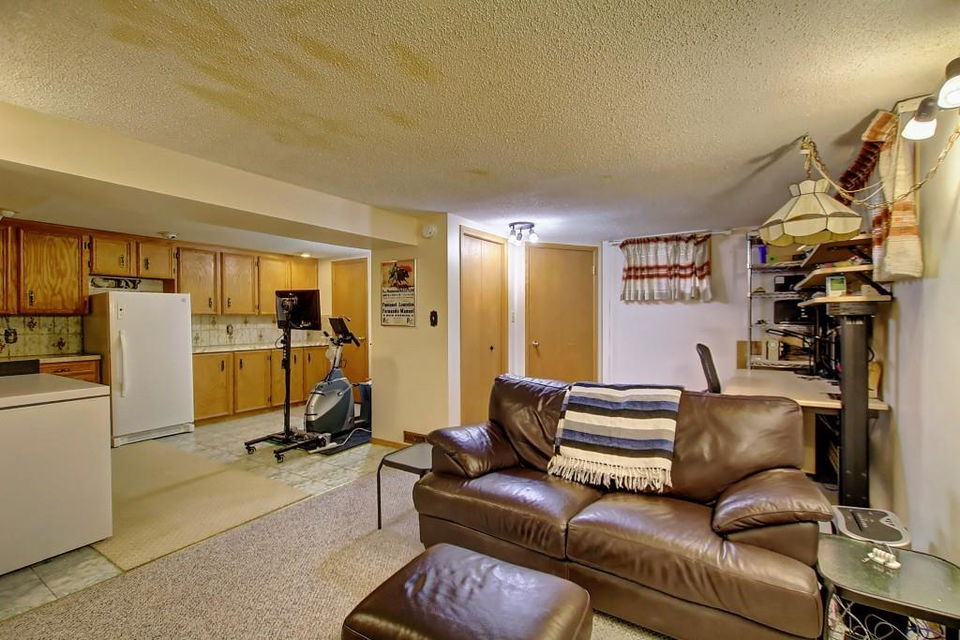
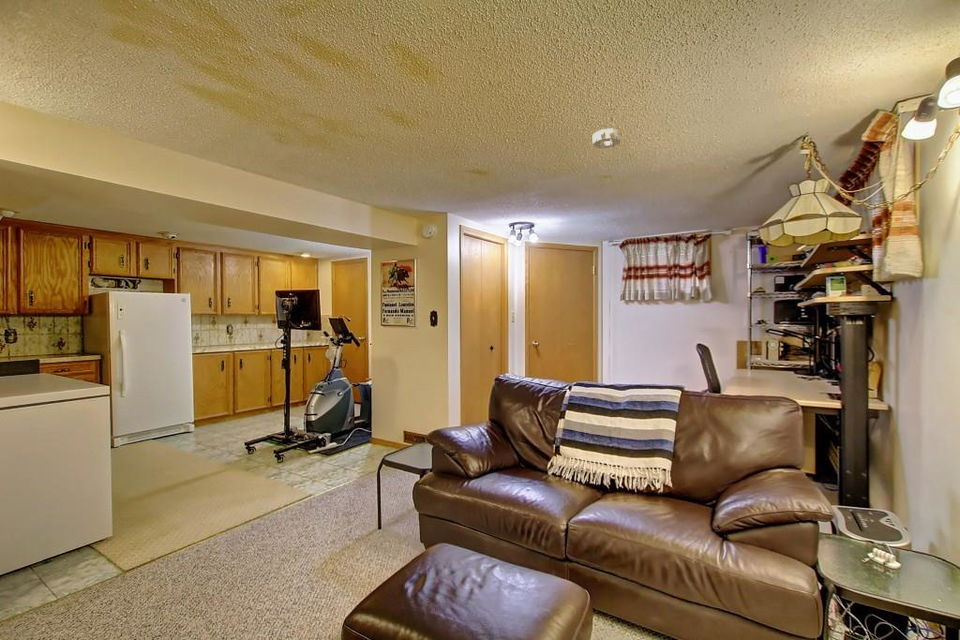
+ smoke detector (606, 138)
